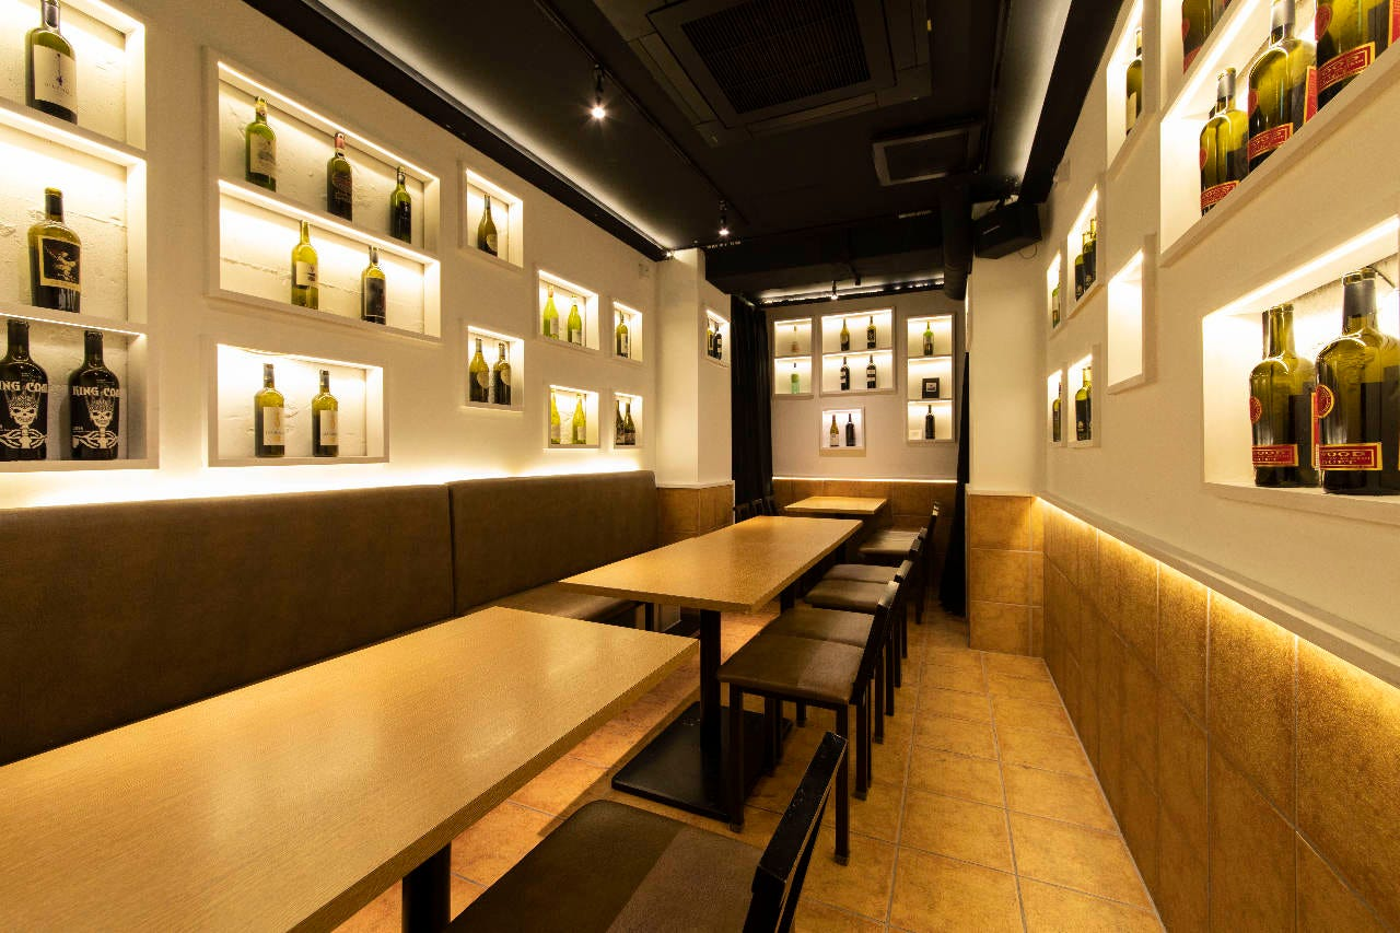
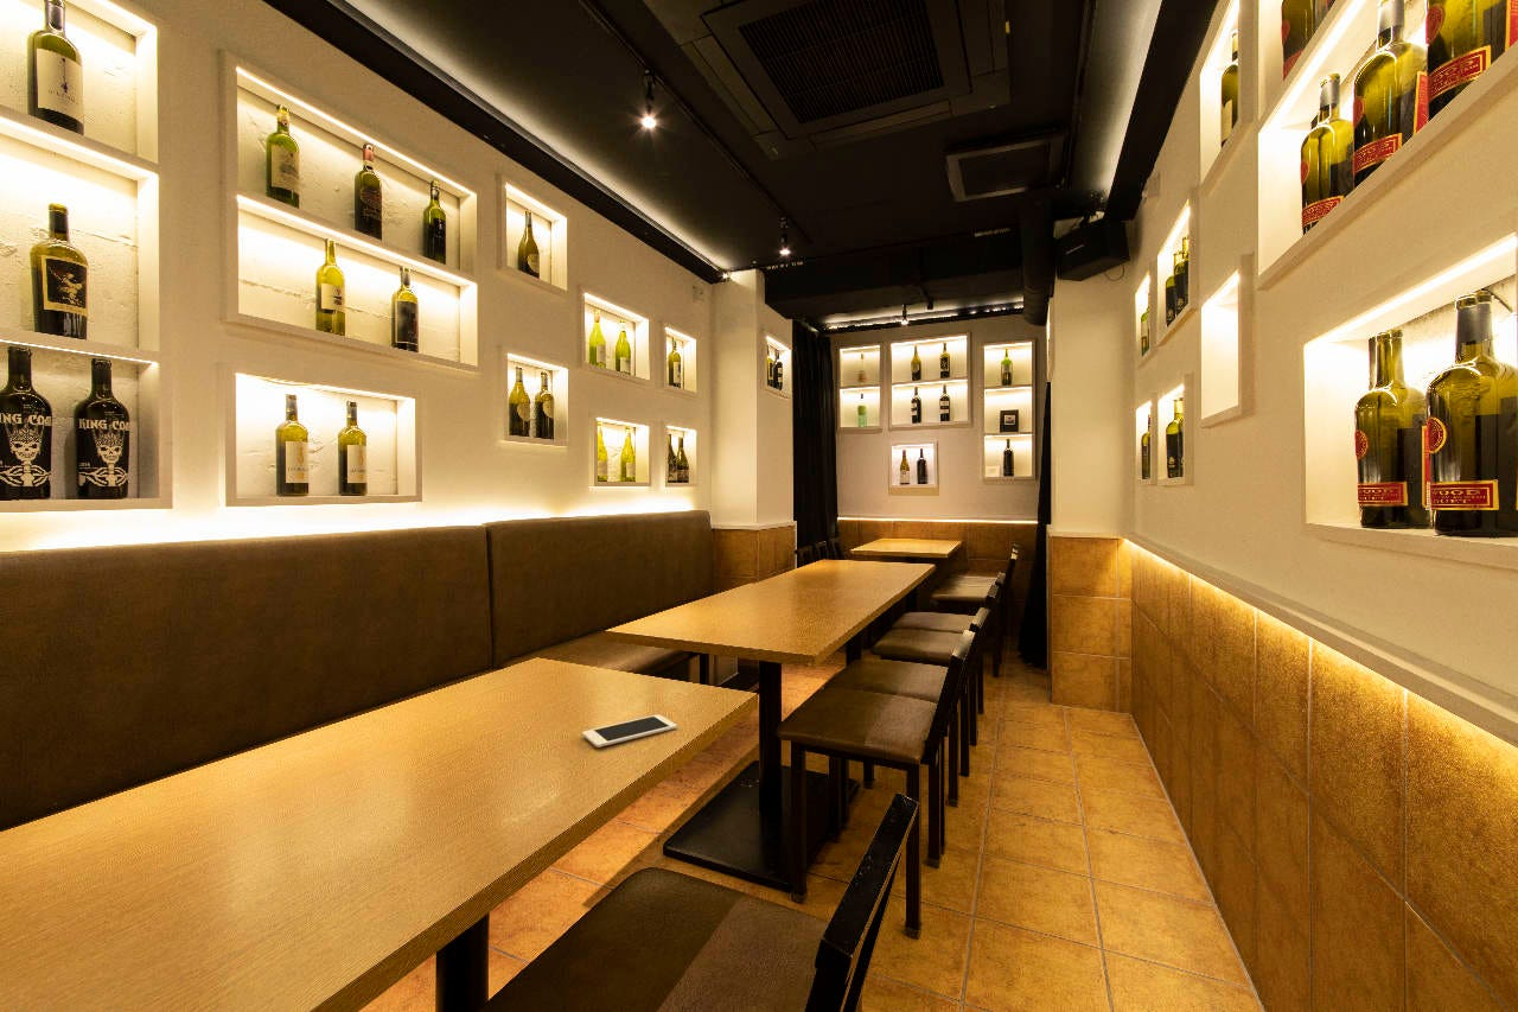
+ cell phone (630, 730)
